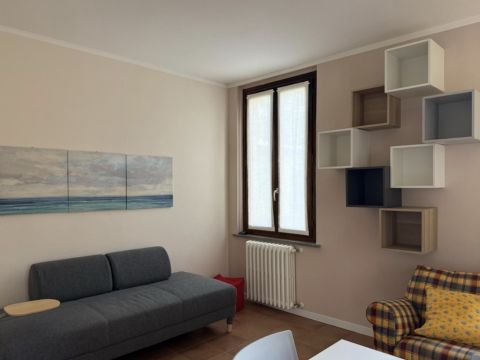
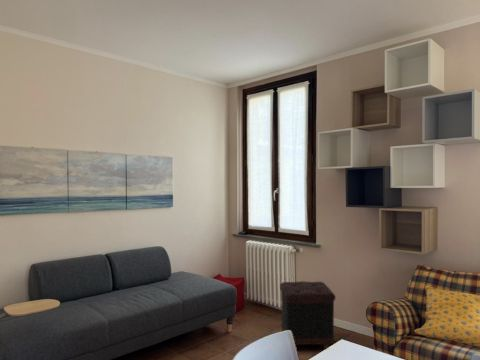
+ ottoman (306, 314)
